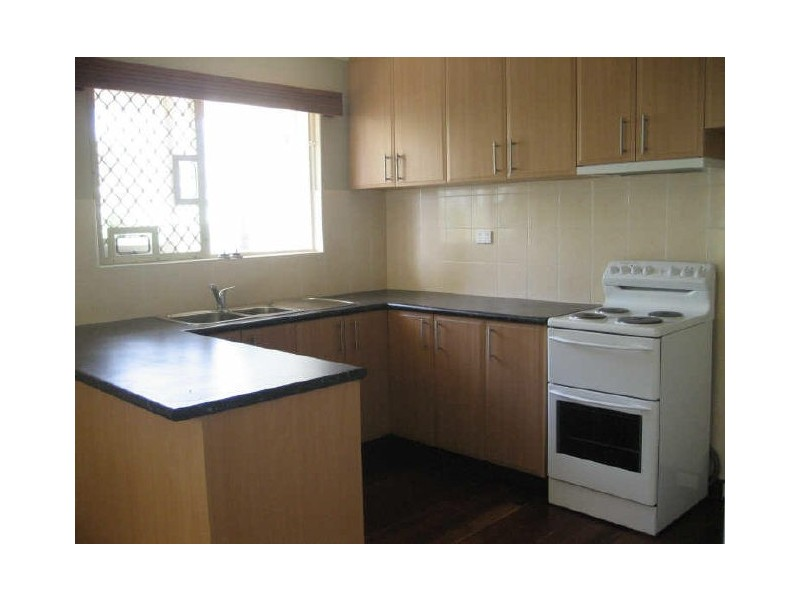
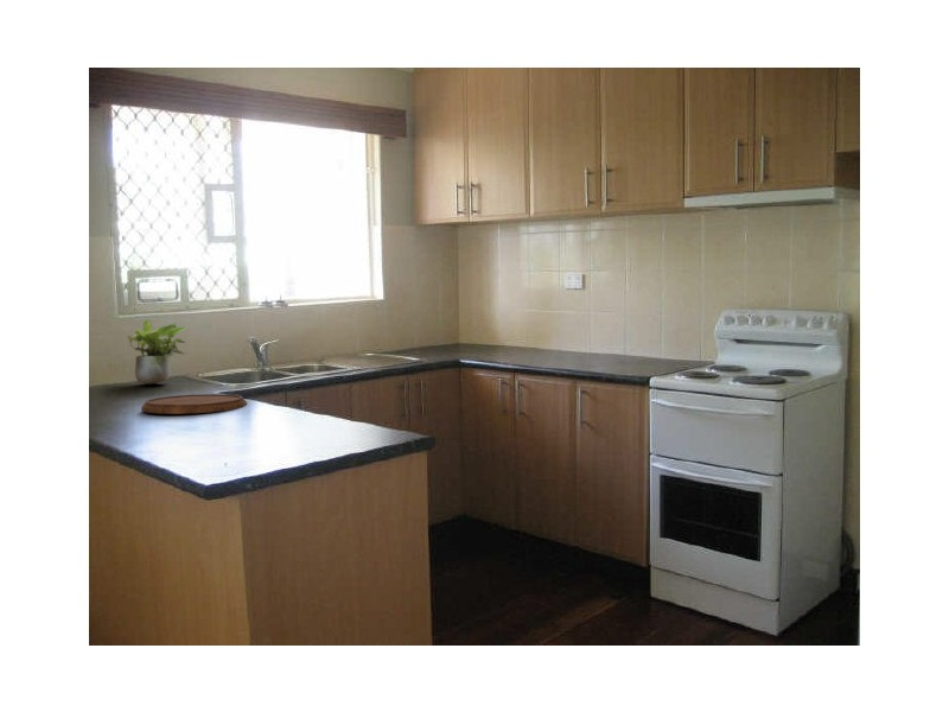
+ potted plant (157, 351)
+ cutting board (195, 402)
